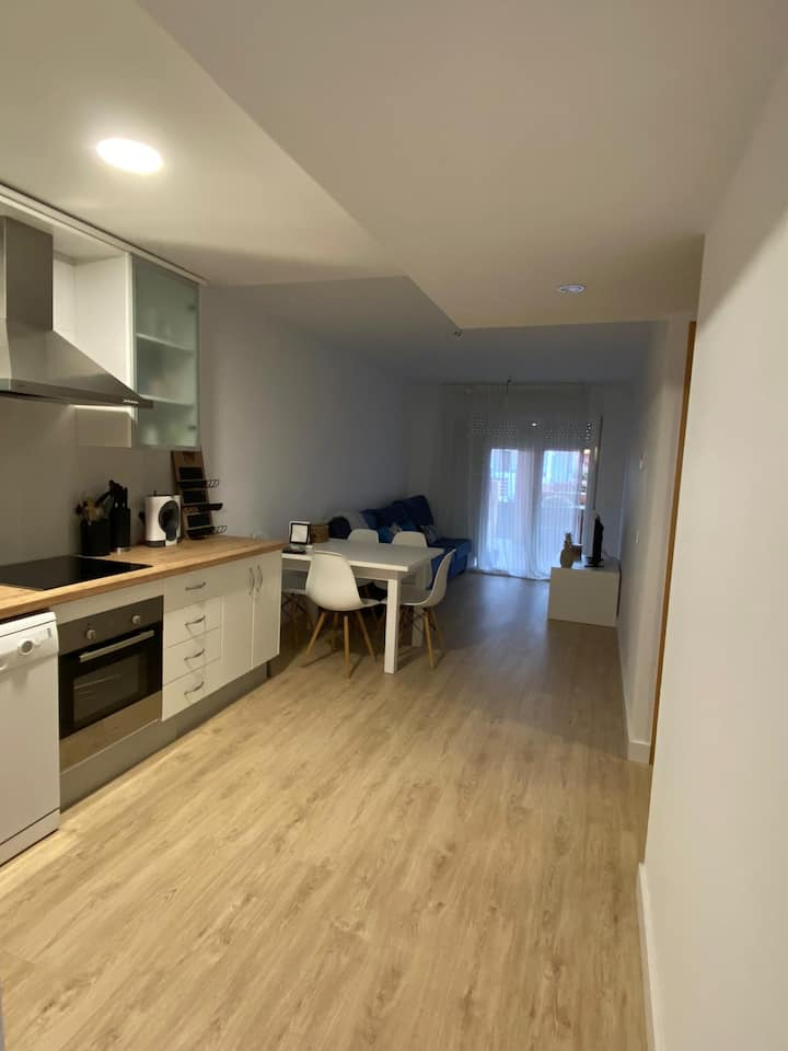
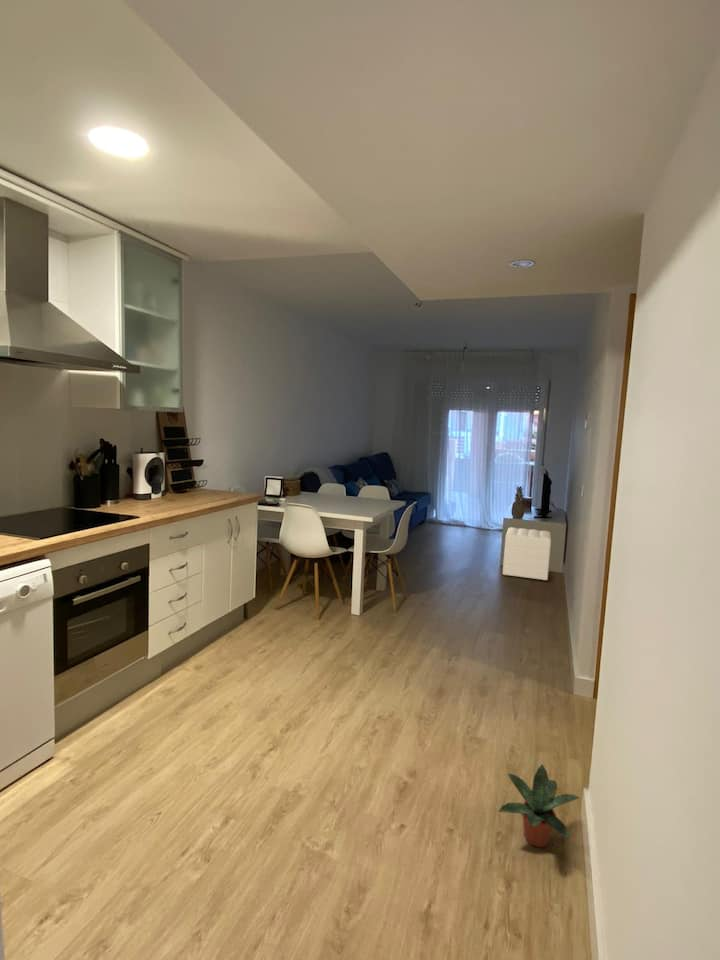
+ potted plant (538, 807)
+ ottoman (527, 552)
